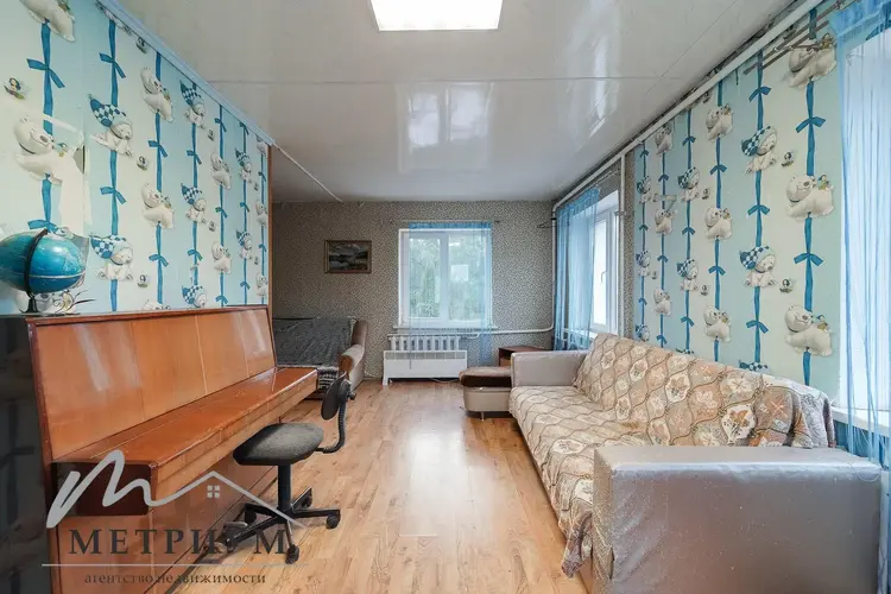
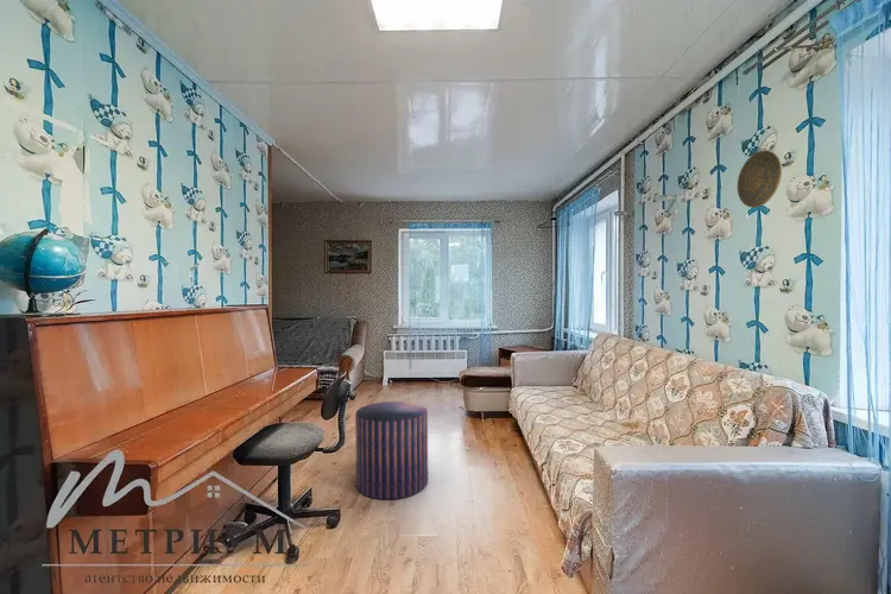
+ decorative plate (756, 179)
+ pouf (392, 446)
